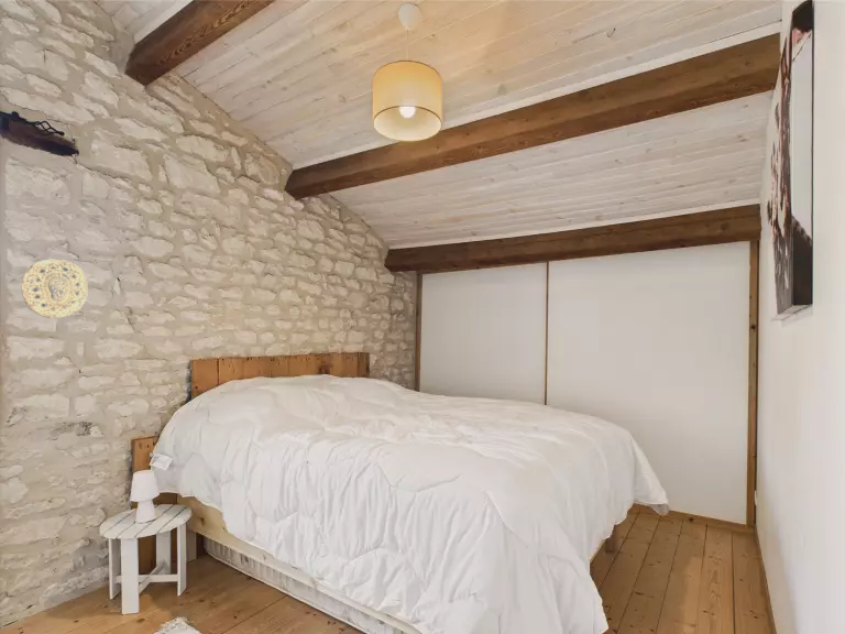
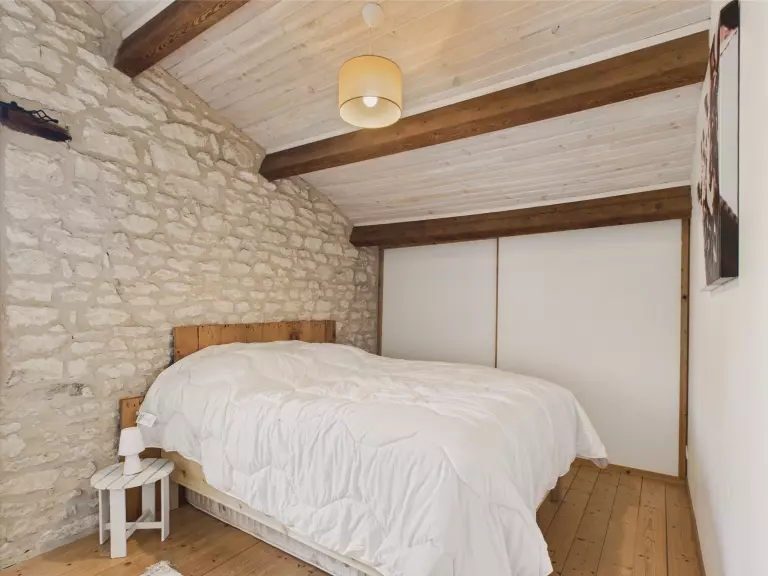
- decorative plate (56, 288)
